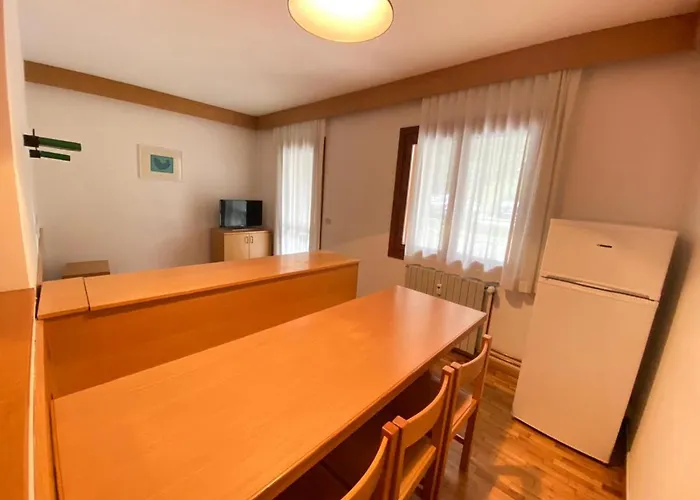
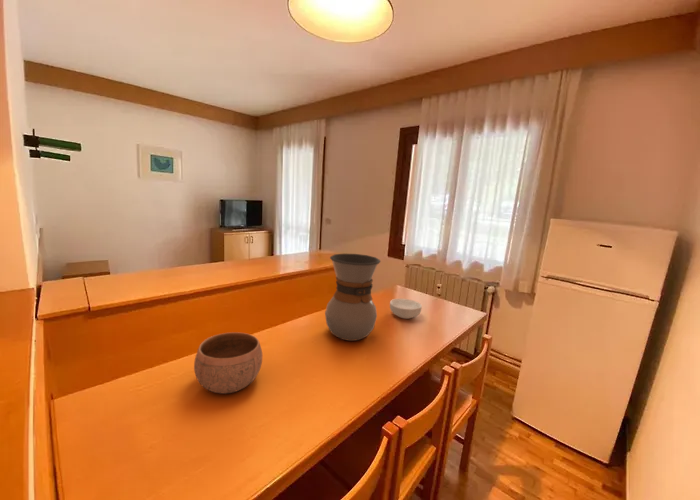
+ pour-over carafe (352, 296)
+ cereal bowl (405, 309)
+ bowl (229, 363)
